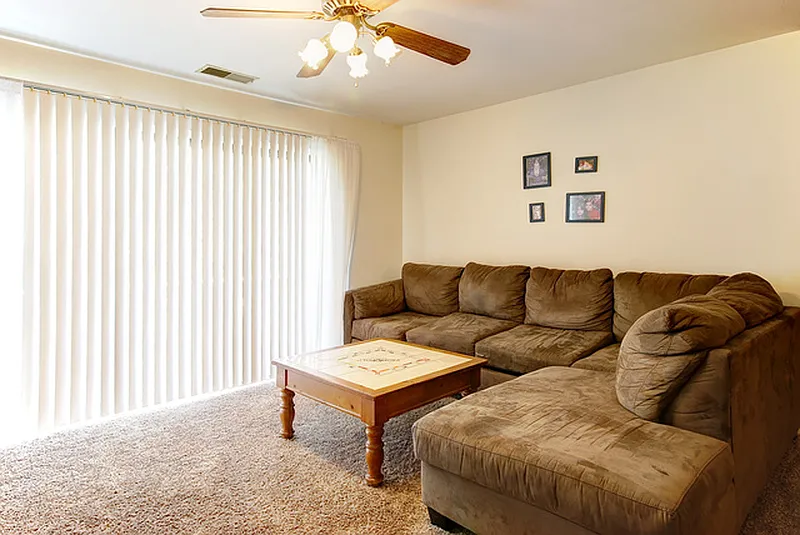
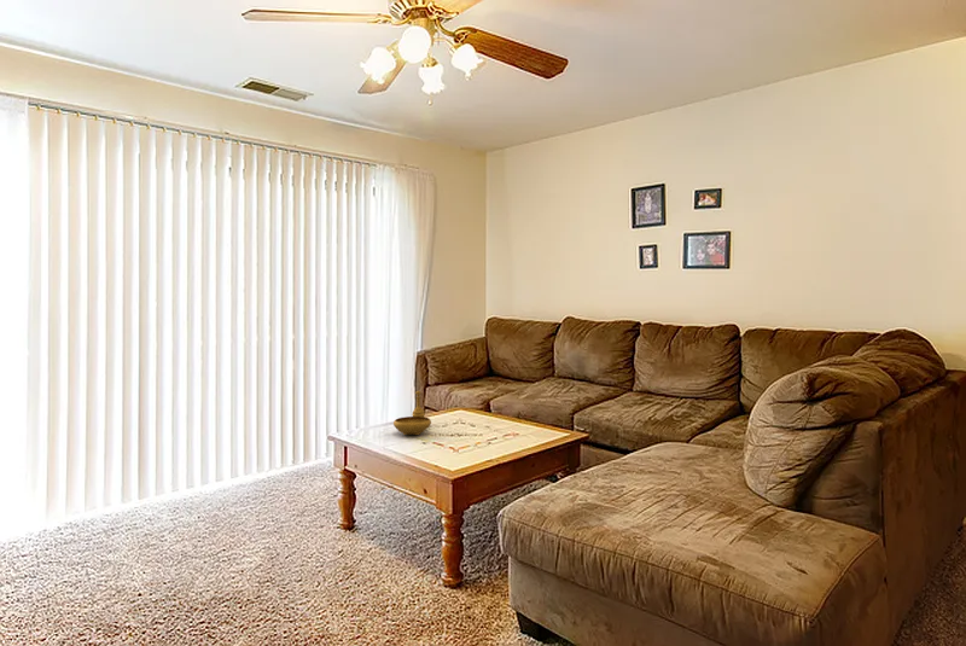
+ decorative bowl (414, 412)
